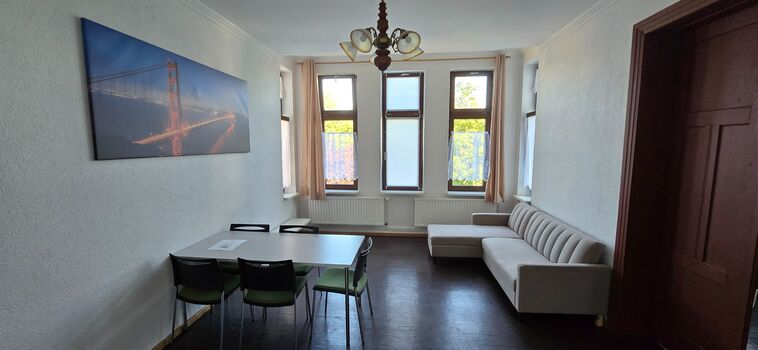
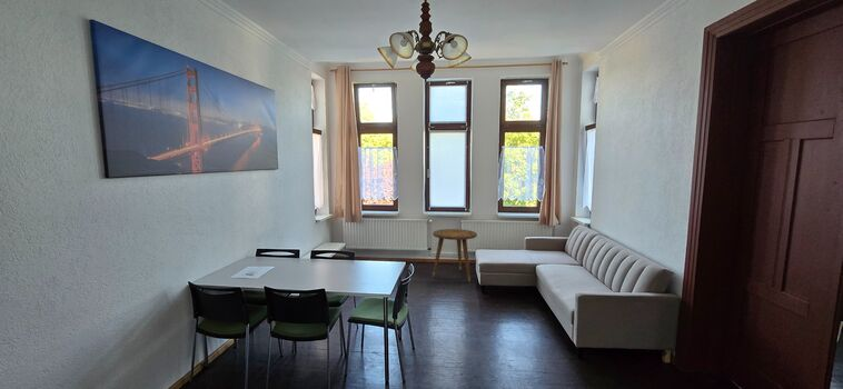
+ side table (458, 255)
